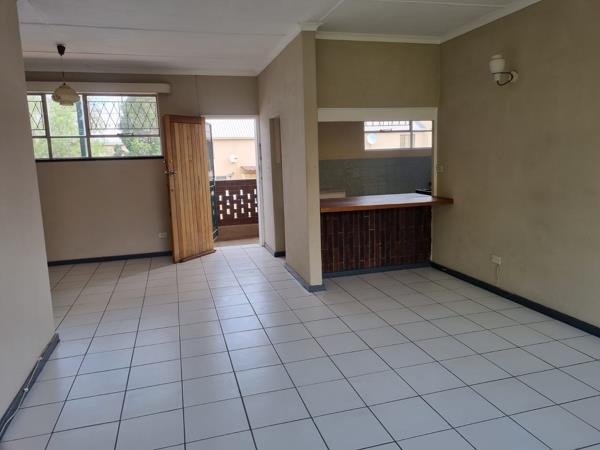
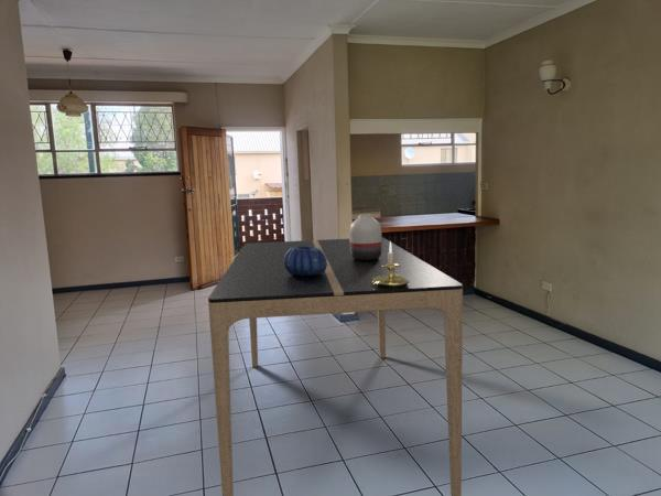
+ vase (365, 236)
+ dining table (325, 313)
+ decorative bowl (305, 260)
+ candle holder (391, 262)
